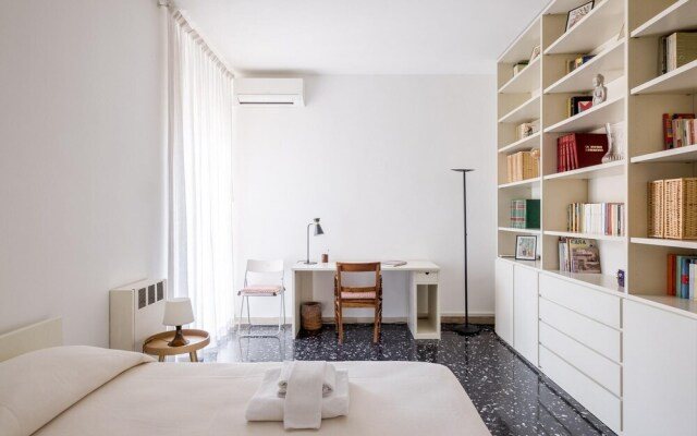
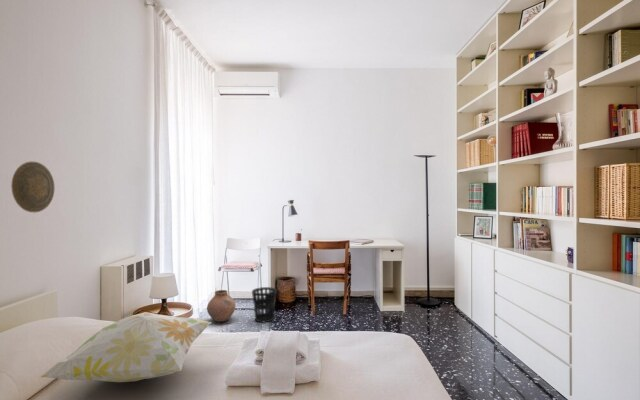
+ decorative plate (36, 187)
+ wastebasket (264, 304)
+ decorative pillow (140, 344)
+ vase (221, 305)
